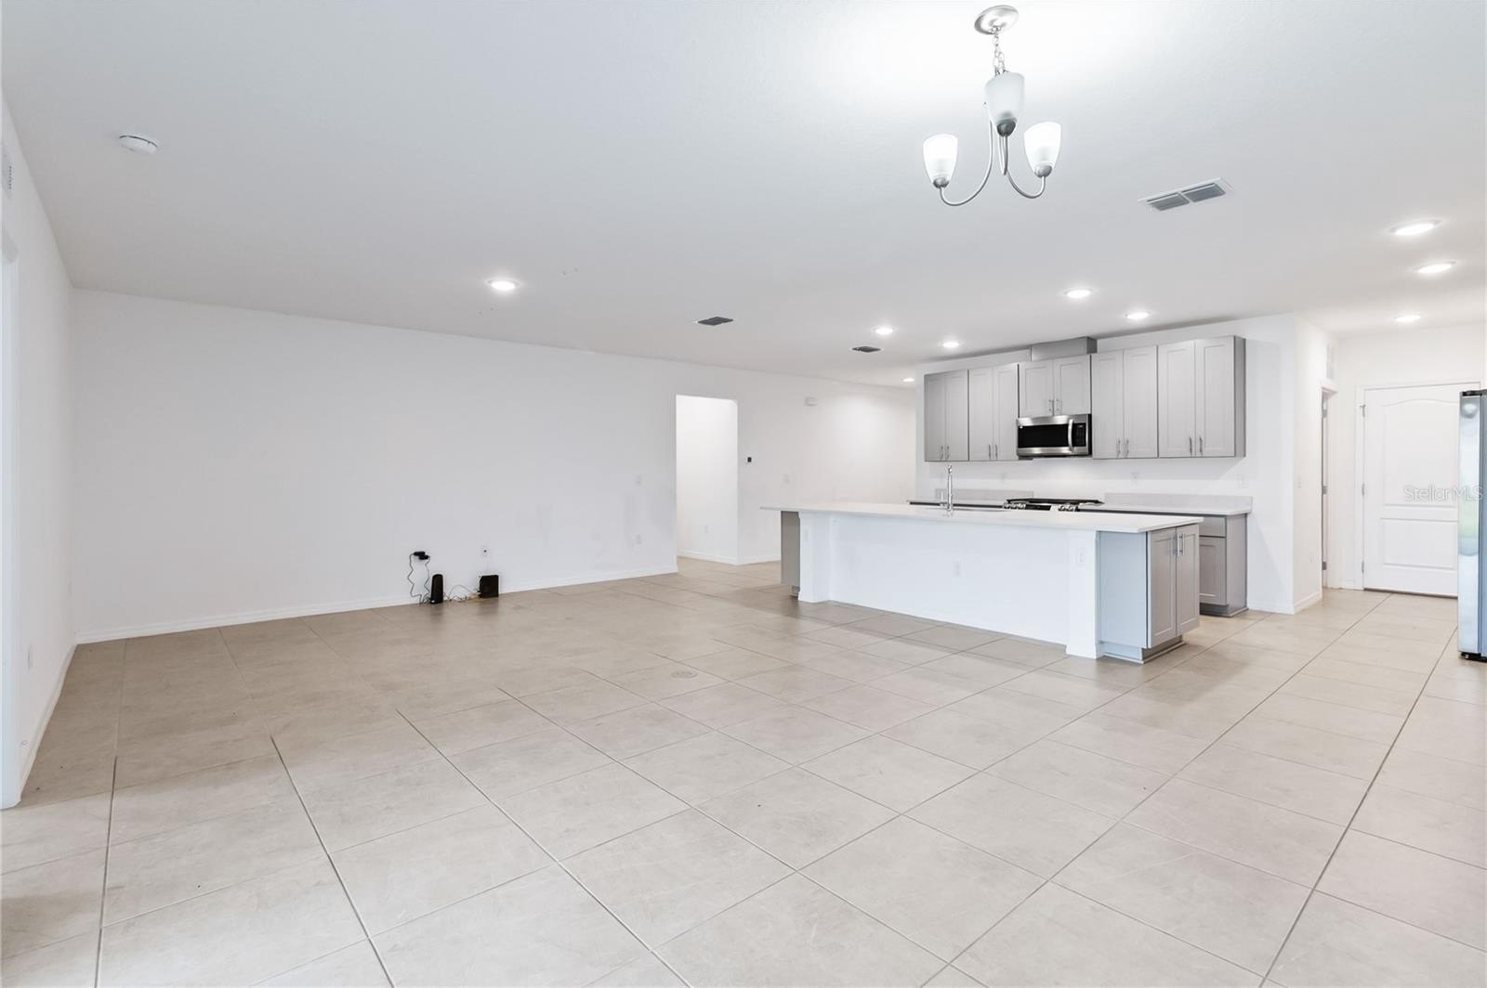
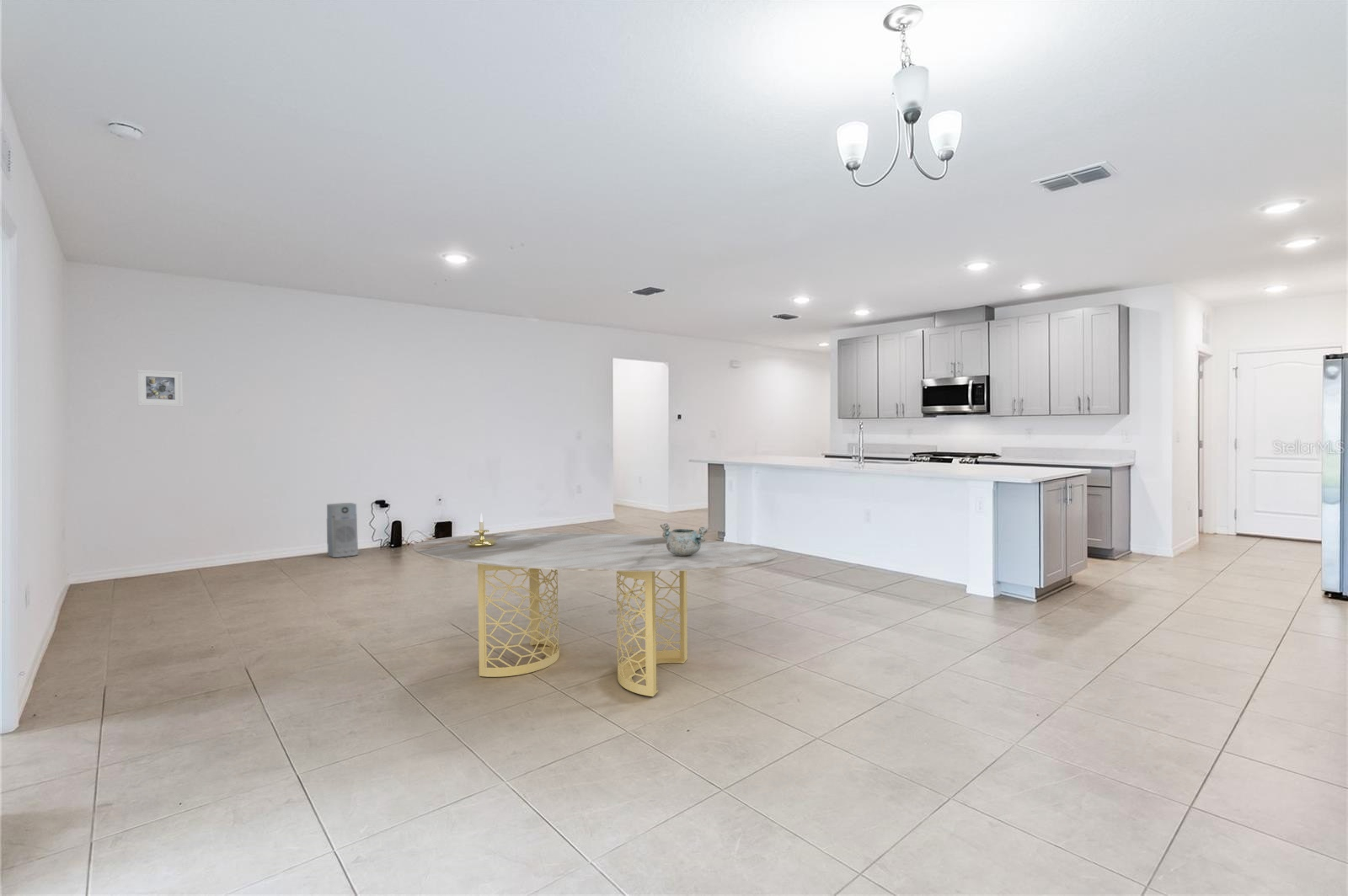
+ decorative bowl (684, 539)
+ candle holder (479, 529)
+ dining table (557, 608)
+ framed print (160, 388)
+ air purifier (342, 529)
